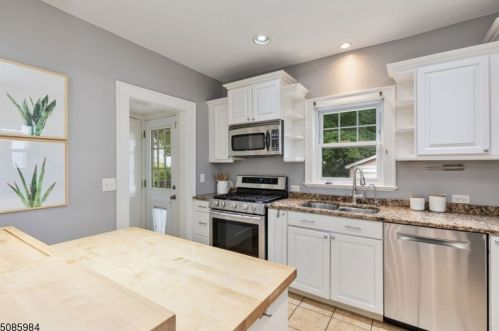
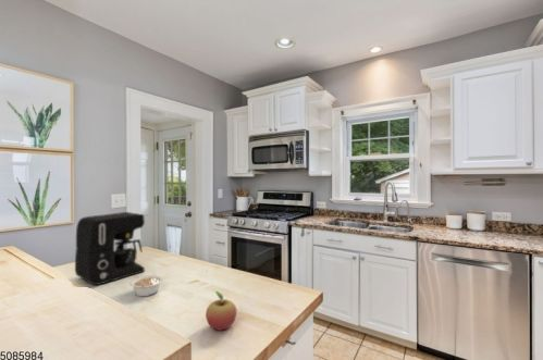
+ fruit (221, 311)
+ coffee maker (113, 245)
+ legume (147, 285)
